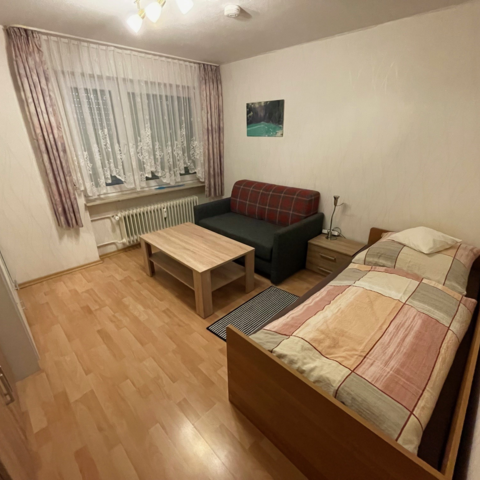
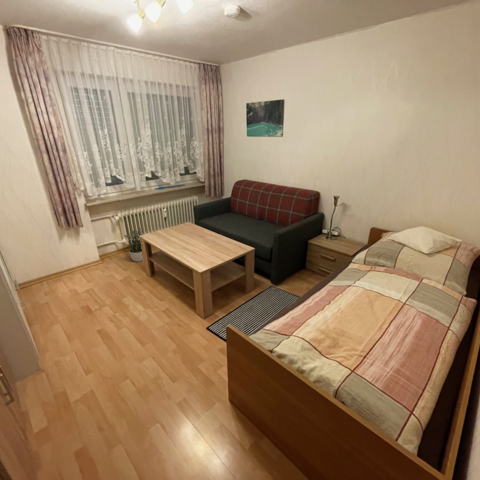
+ potted plant (135, 244)
